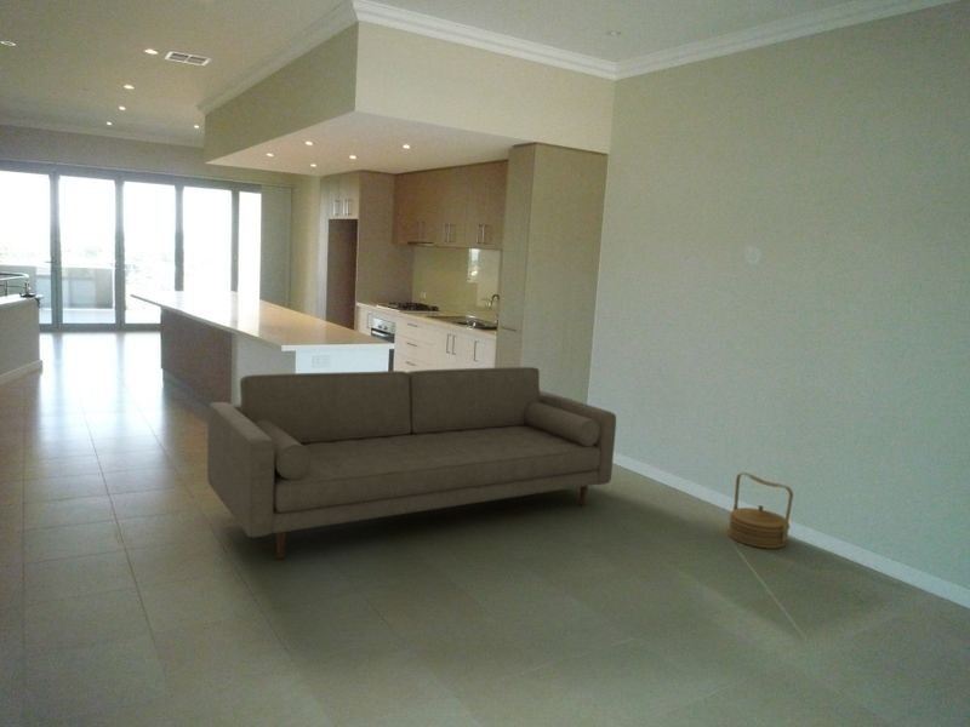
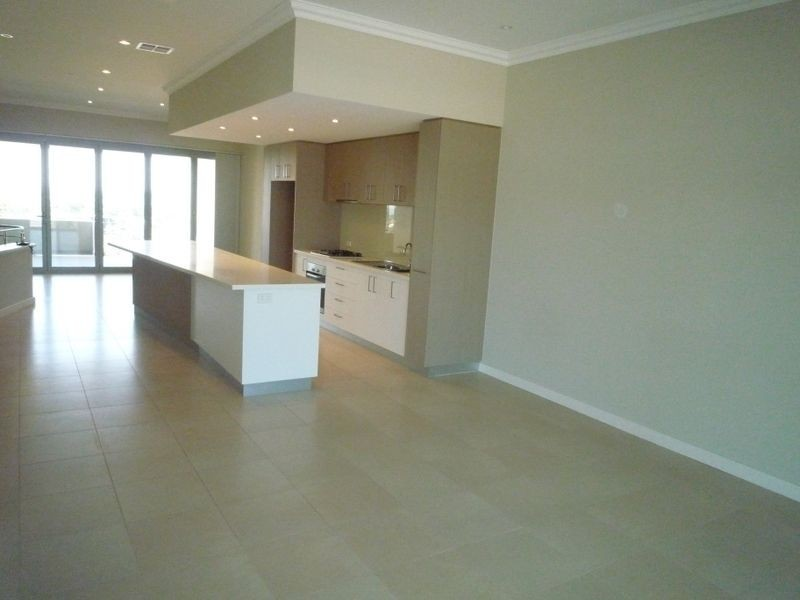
- sofa (422, 442)
- basket (760, 508)
